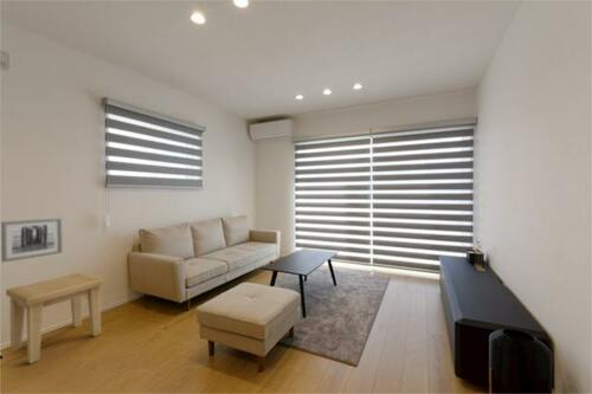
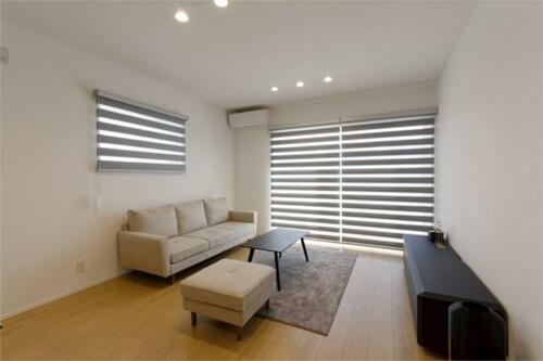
- side table (53, 304)
- wall art (33, 238)
